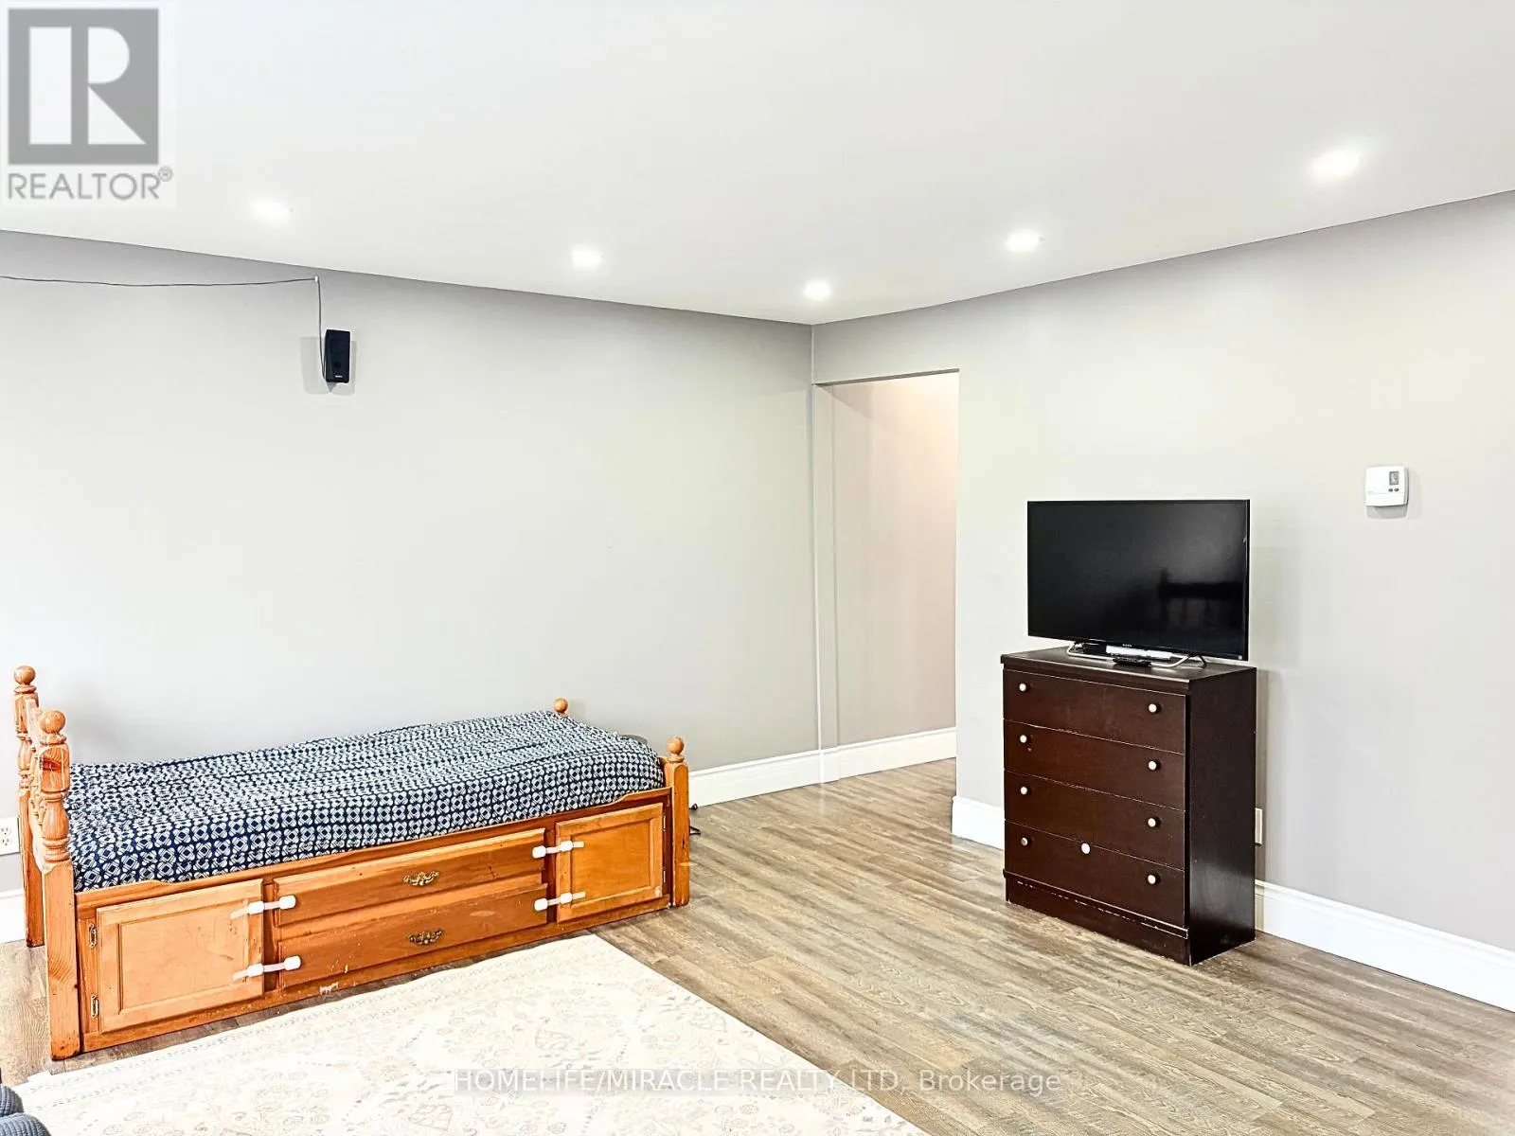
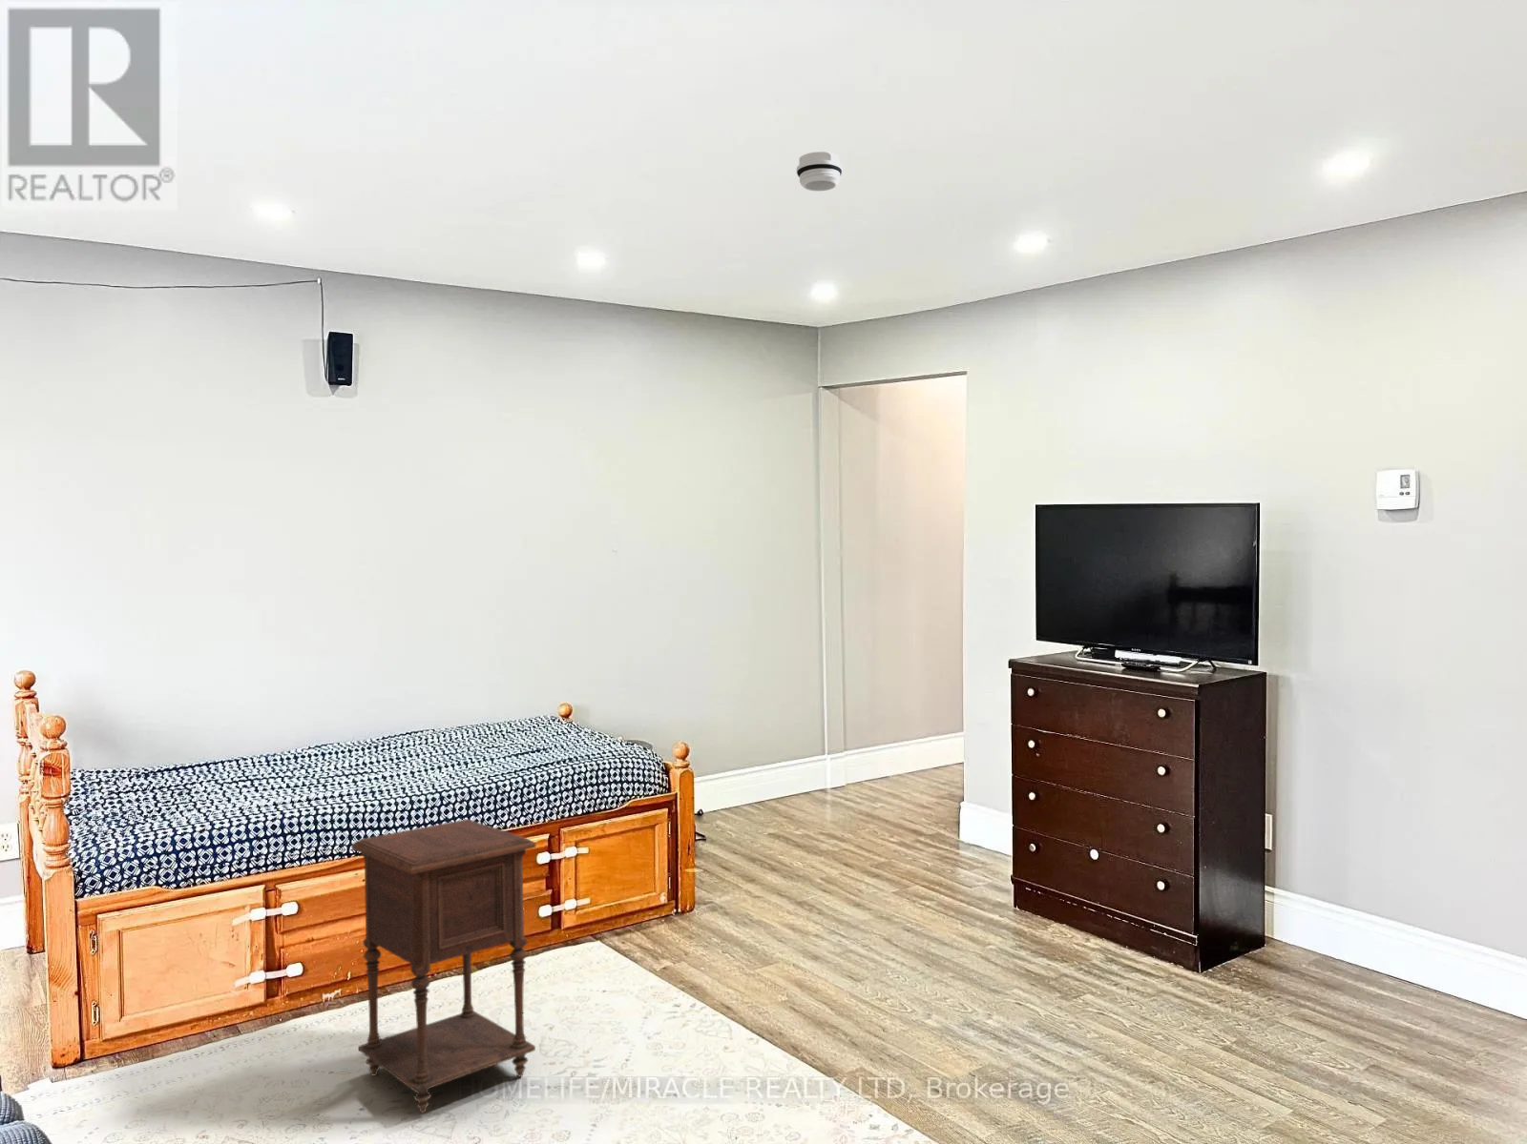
+ nightstand (445, 957)
+ smoke detector (819, 172)
